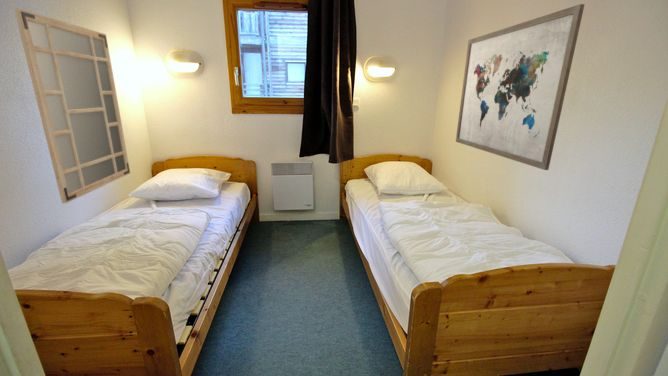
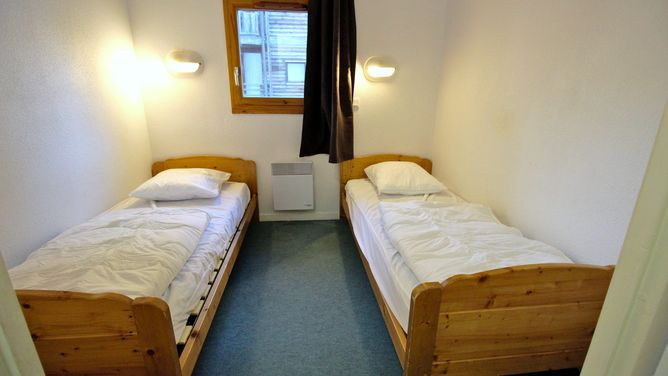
- wall art (501, 93)
- mirror (86, 110)
